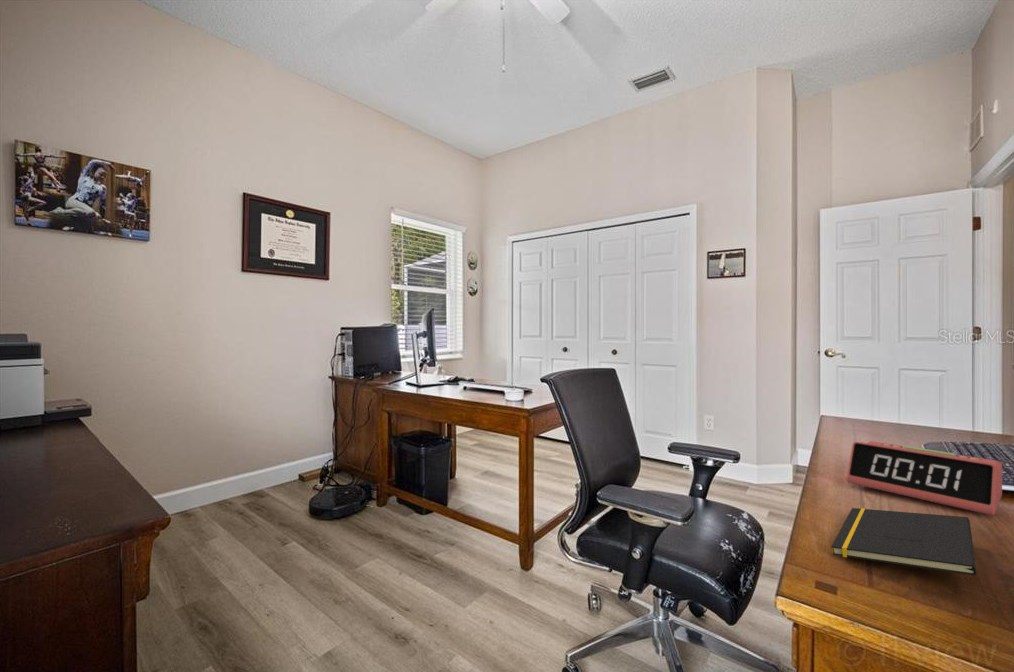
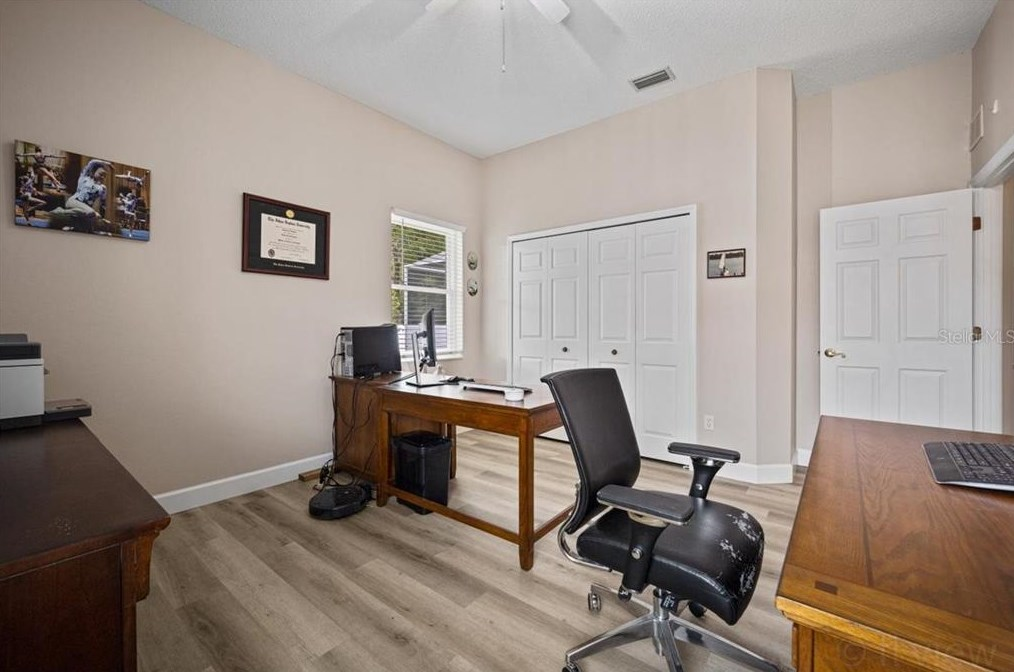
- notepad (902, 535)
- alarm clock (921, 469)
